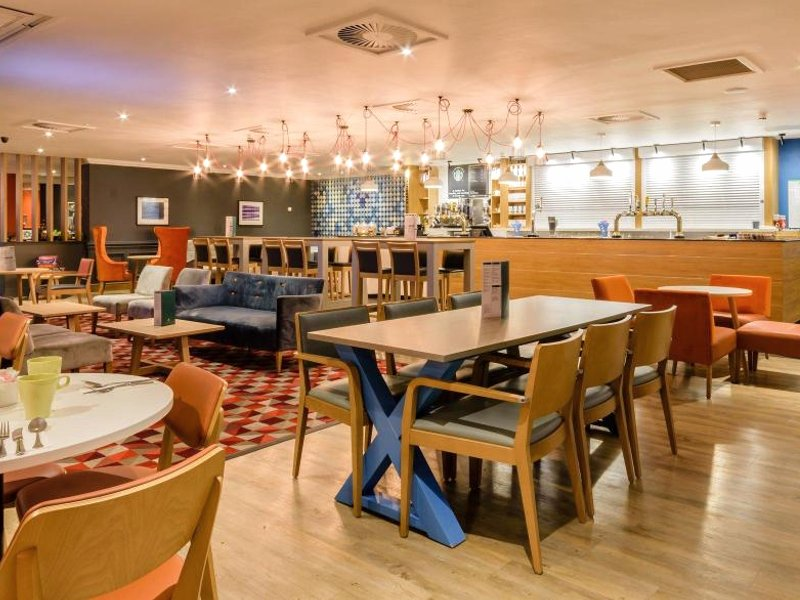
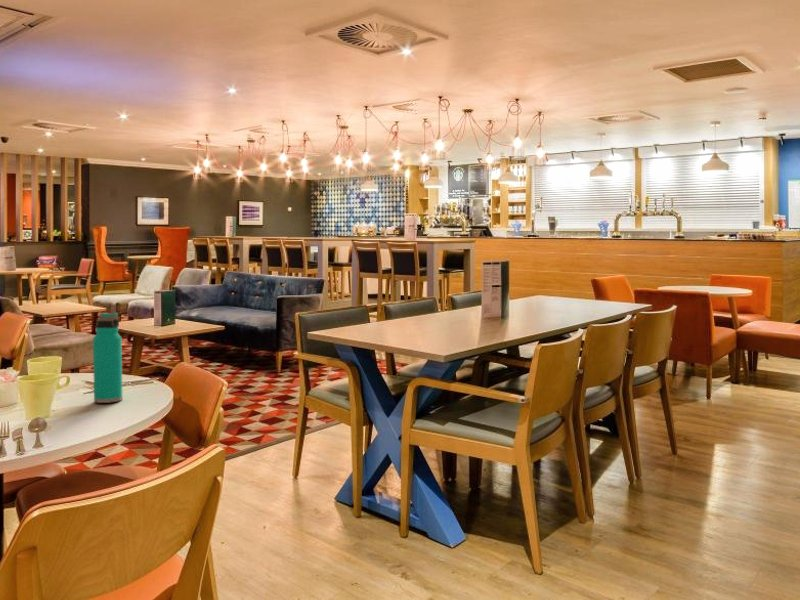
+ water bottle (107, 356)
